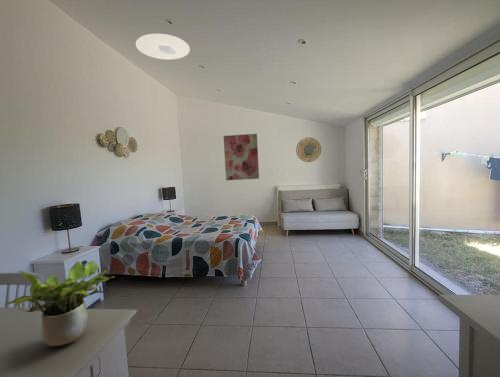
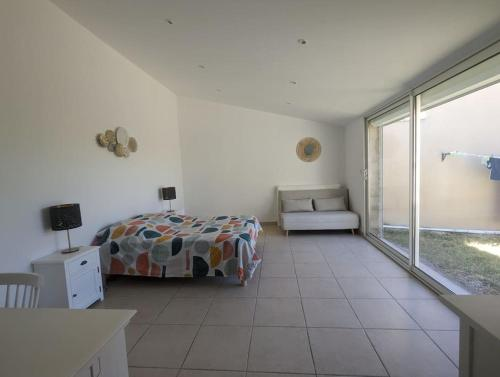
- ceiling light (163, 45)
- wall art (241, 157)
- potted plant (66, 300)
